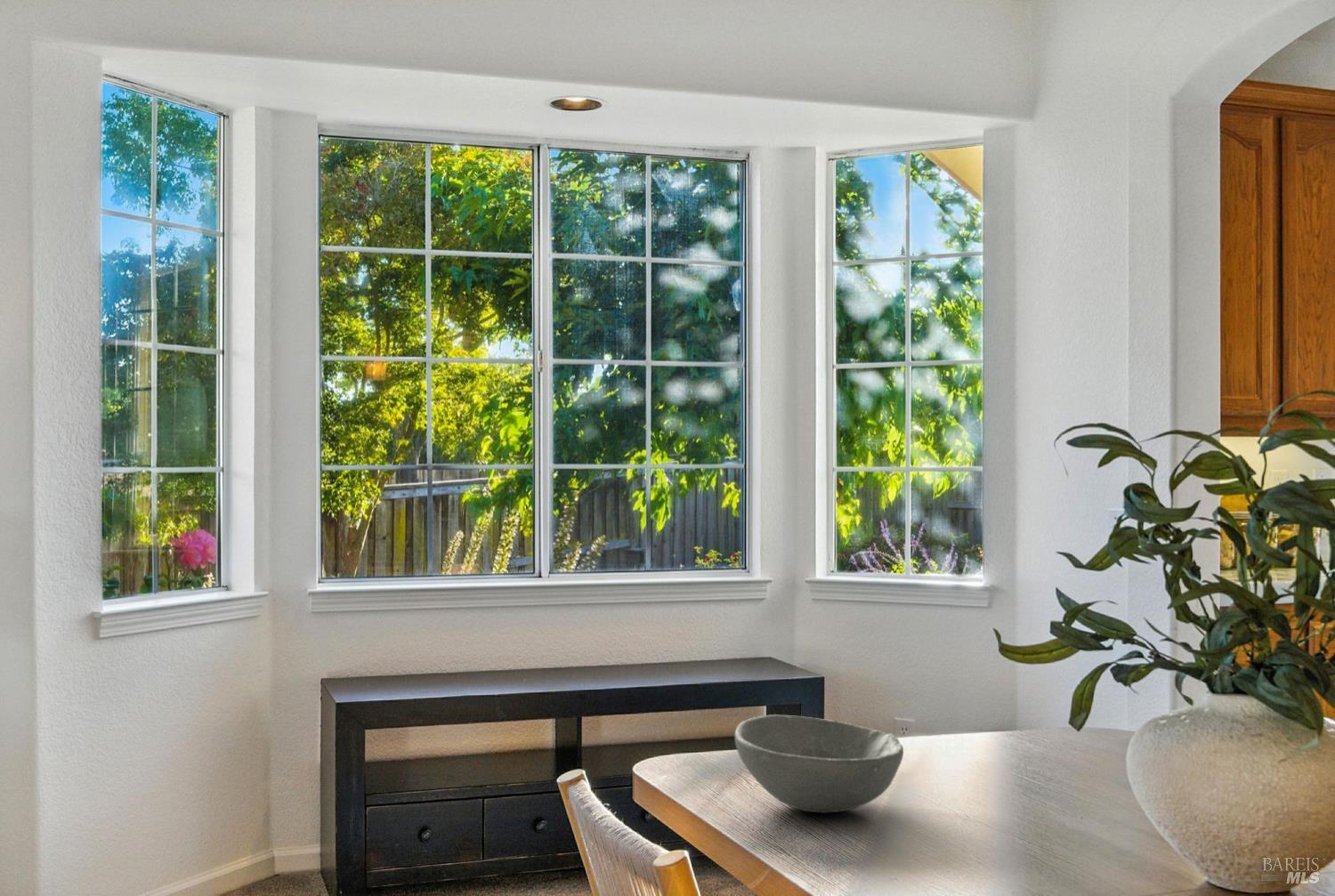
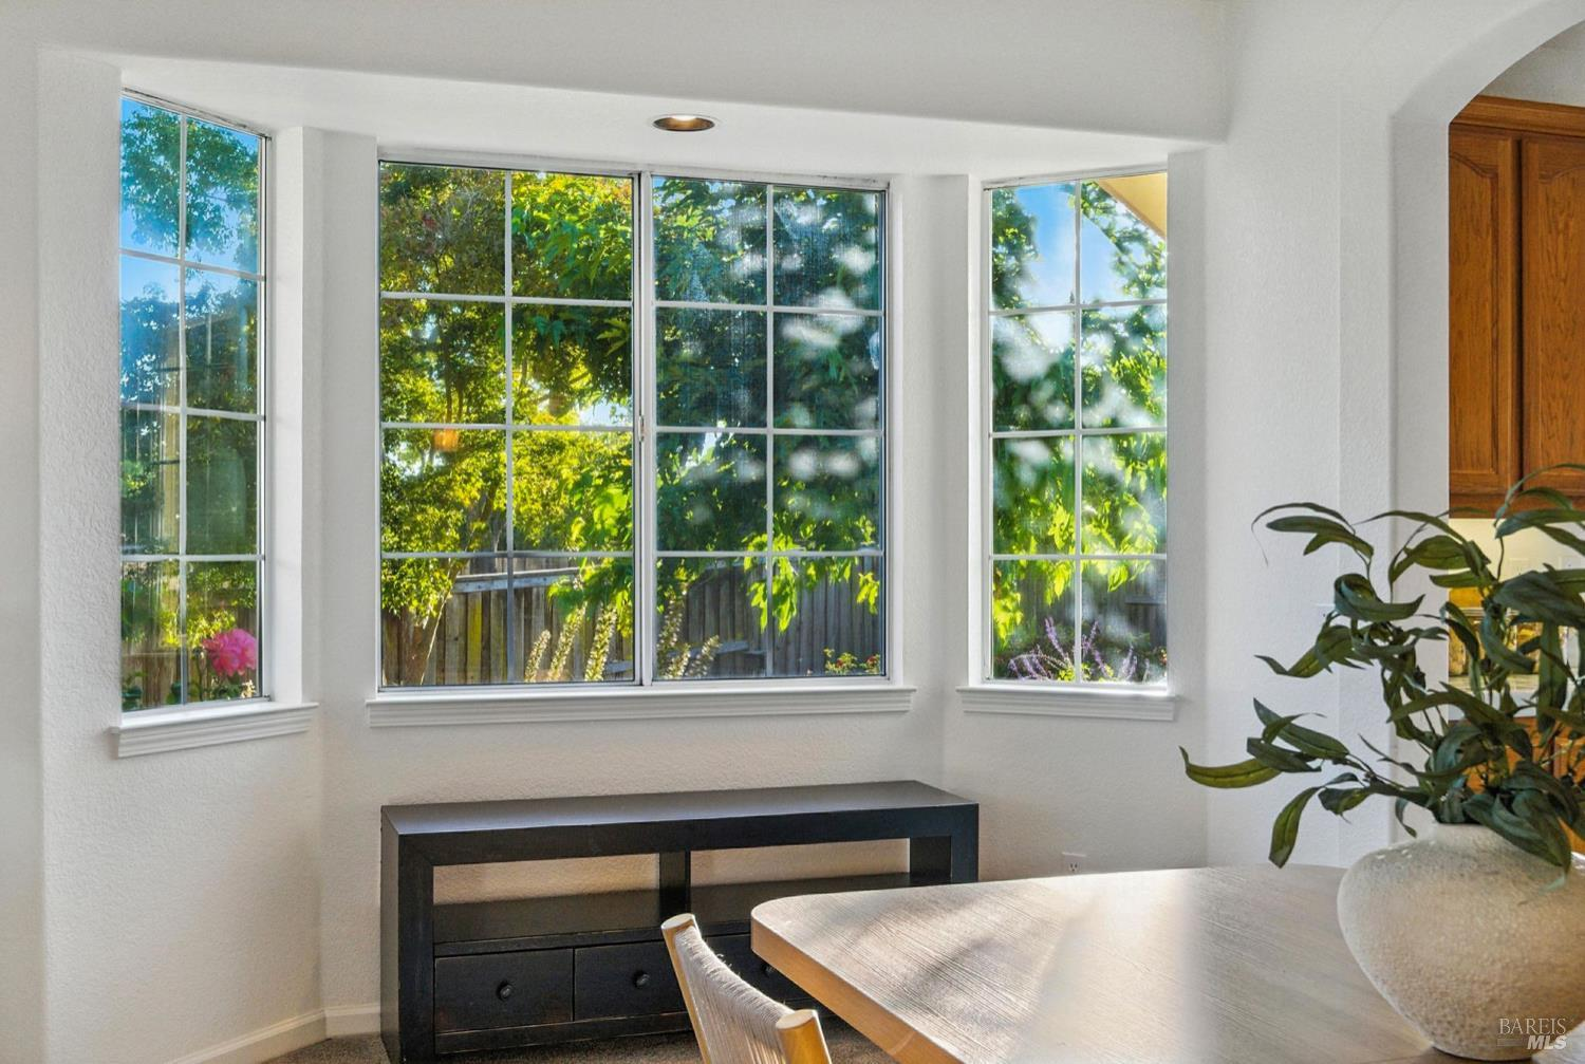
- bowl (818, 768)
